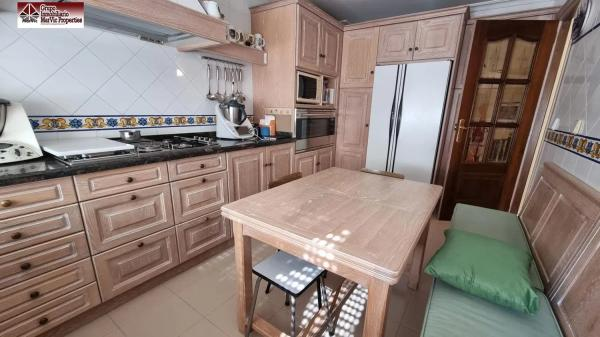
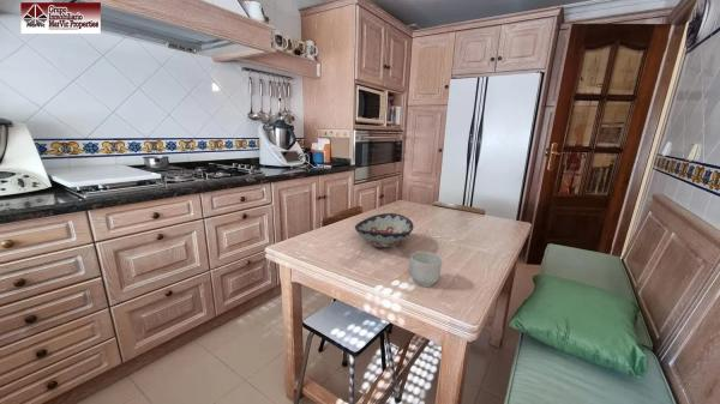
+ decorative bowl (383, 233)
+ mug (426, 267)
